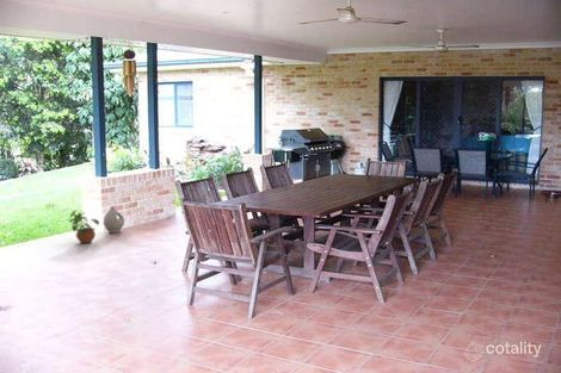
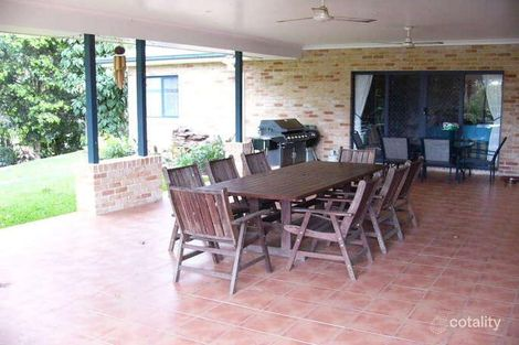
- potted plant (81, 225)
- vase (113, 219)
